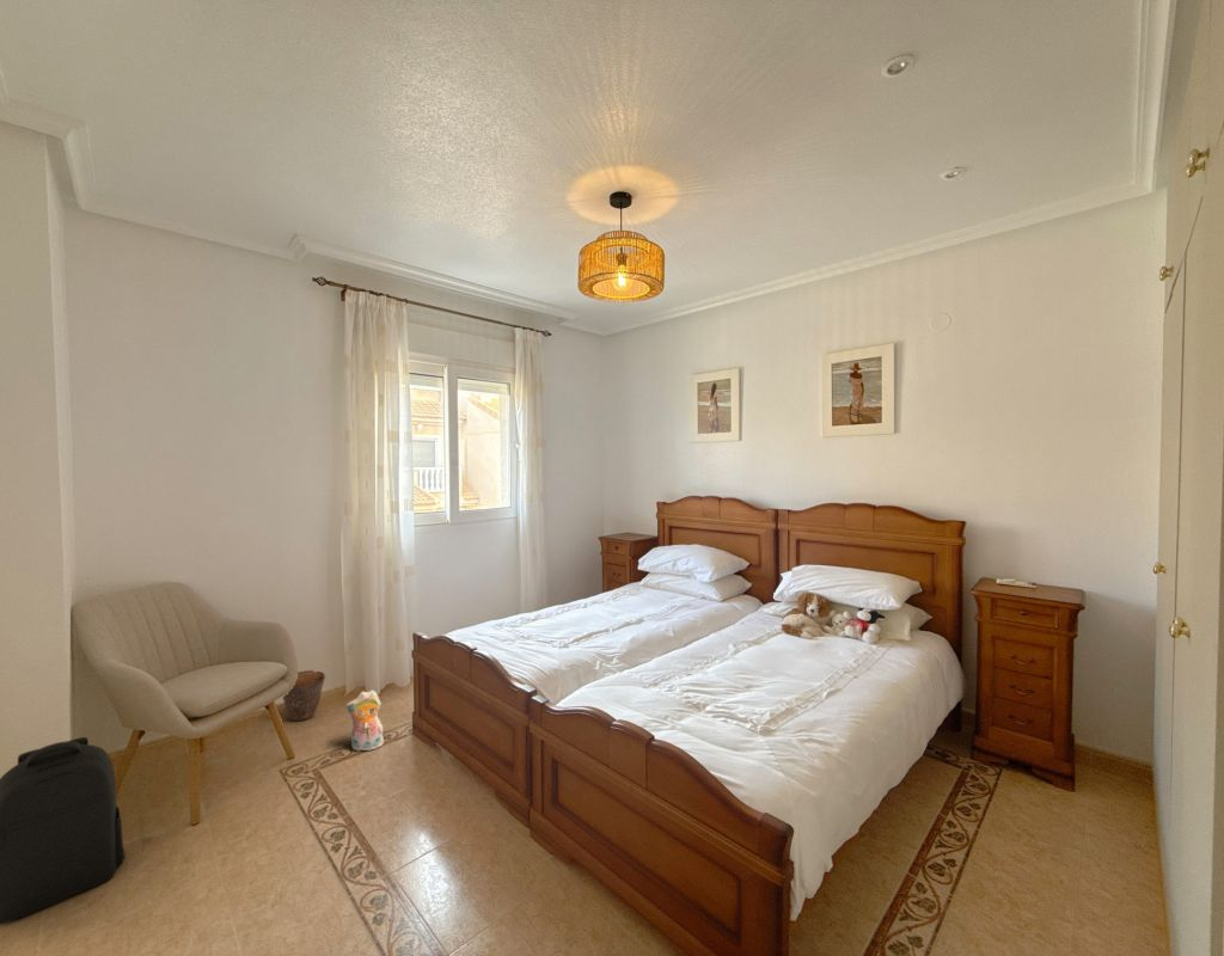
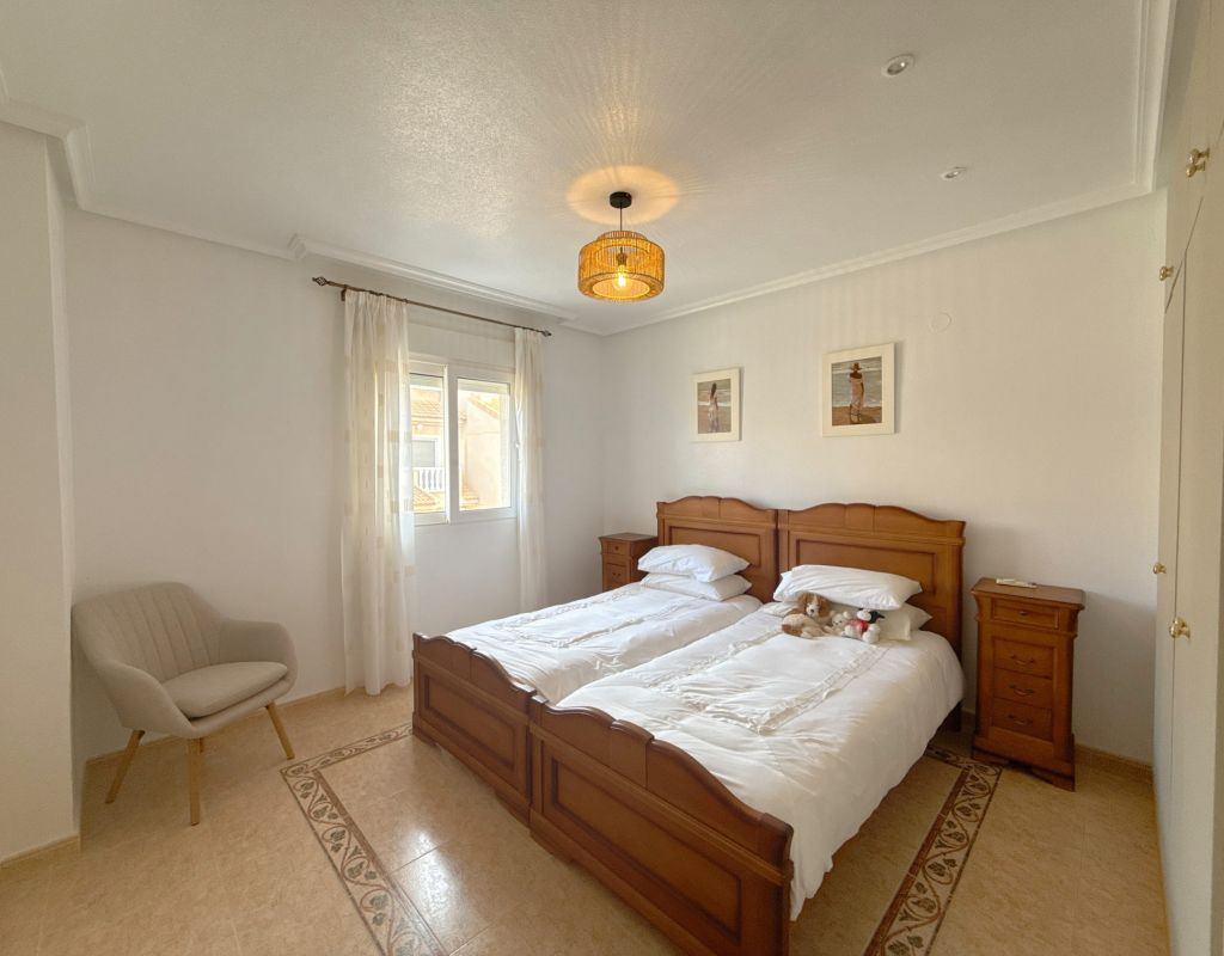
- backpack (55, 810)
- plush toy (366, 719)
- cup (302, 697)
